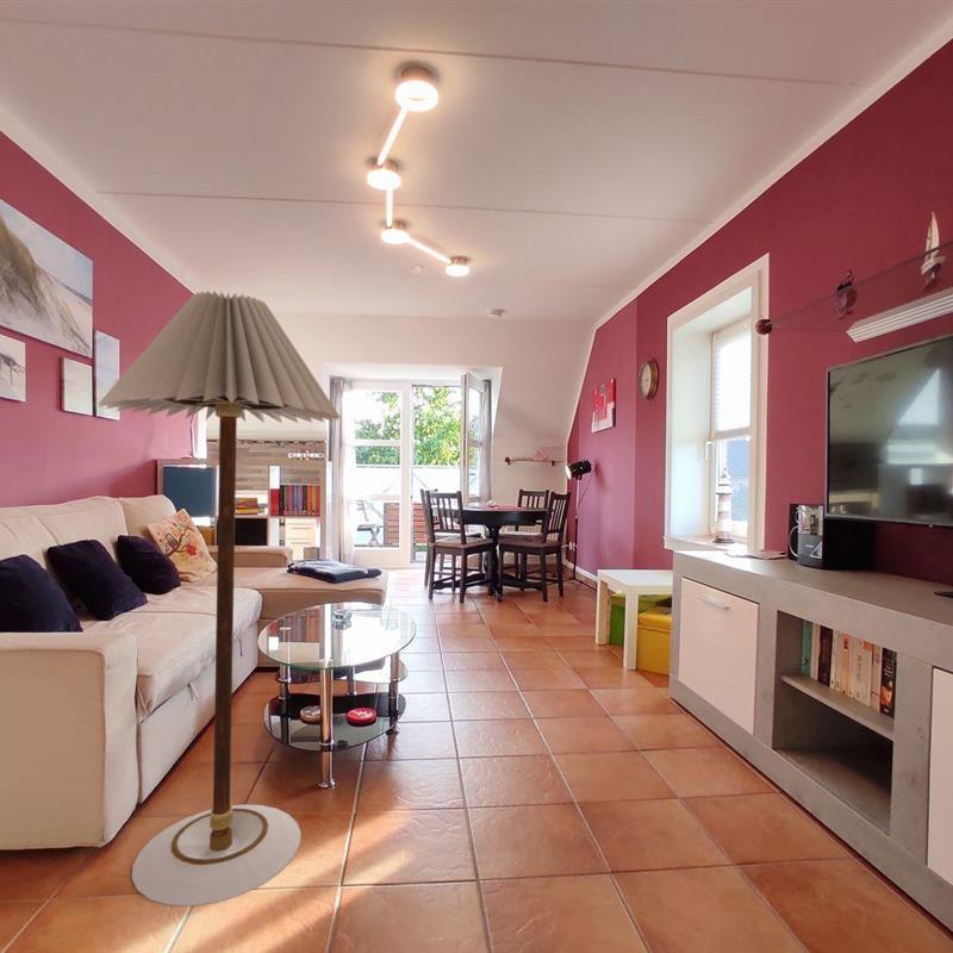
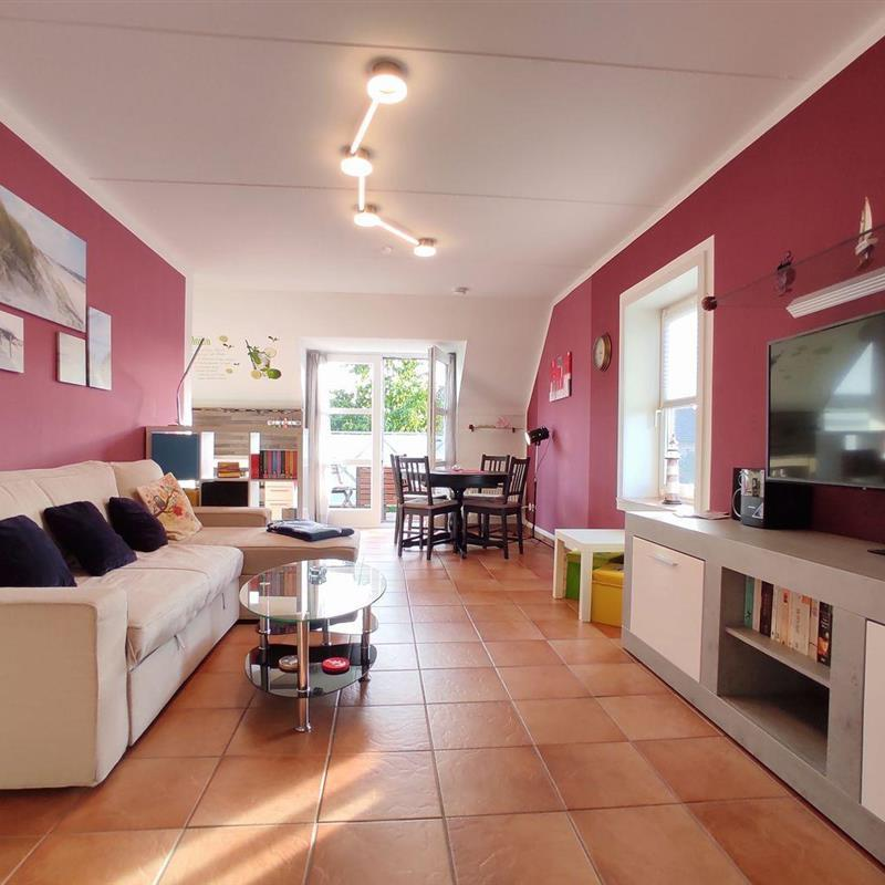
- floor lamp (225, 575)
